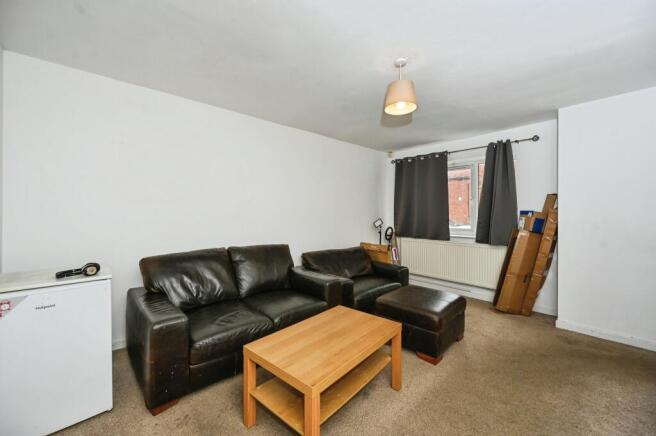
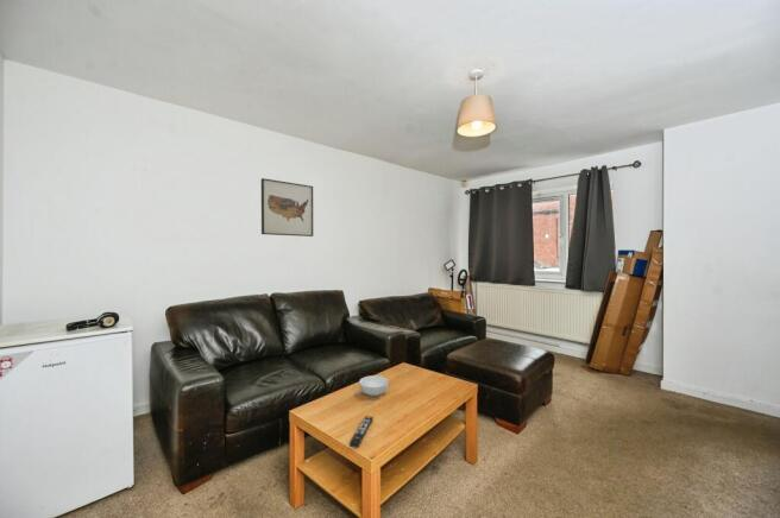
+ cereal bowl (373, 386)
+ wall art (288, 209)
+ remote control (361, 430)
